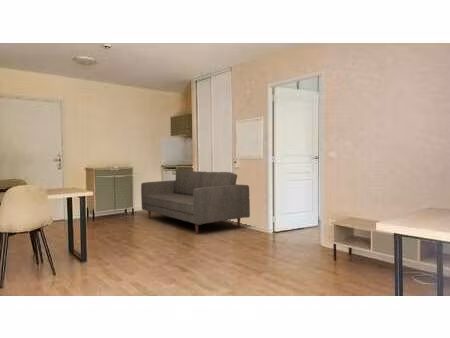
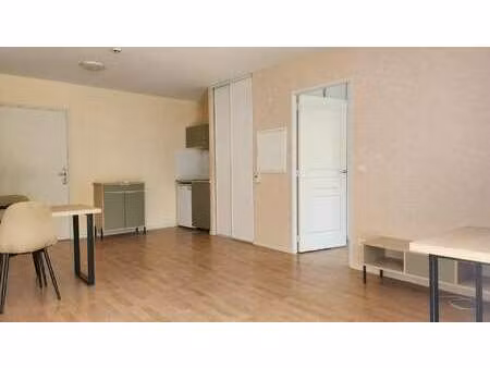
- sofa (190, 197)
